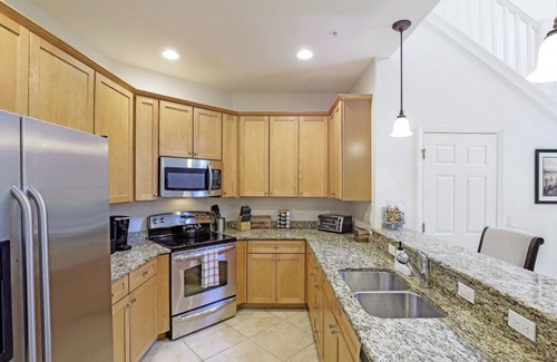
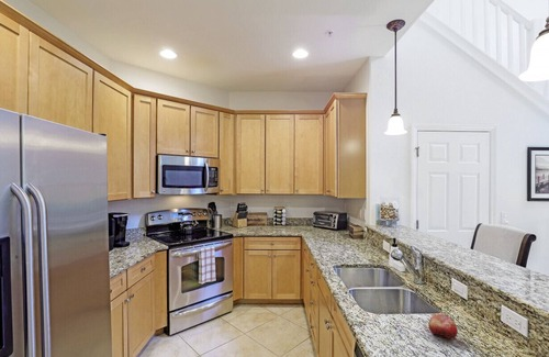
+ fruit (442, 326)
